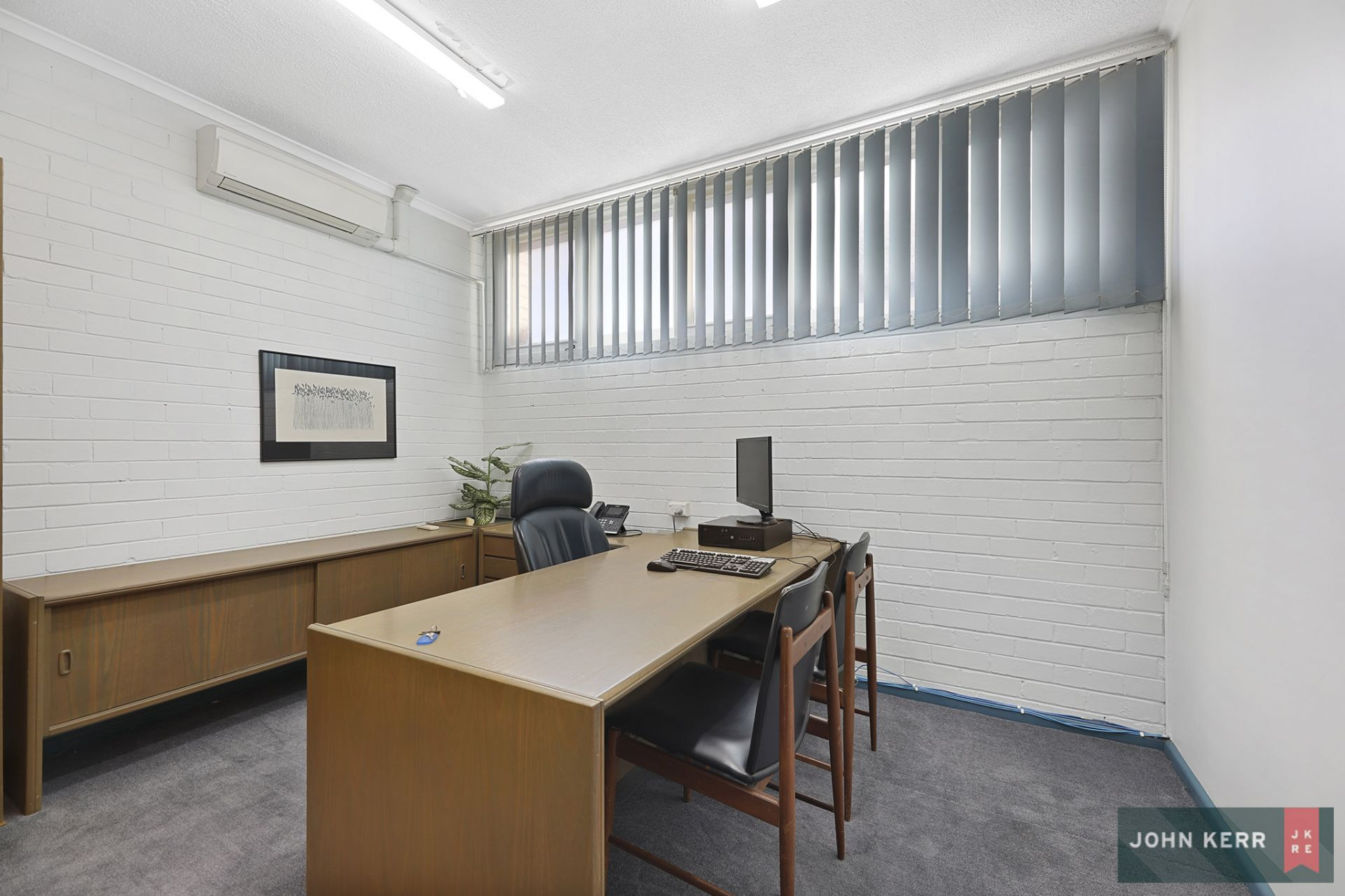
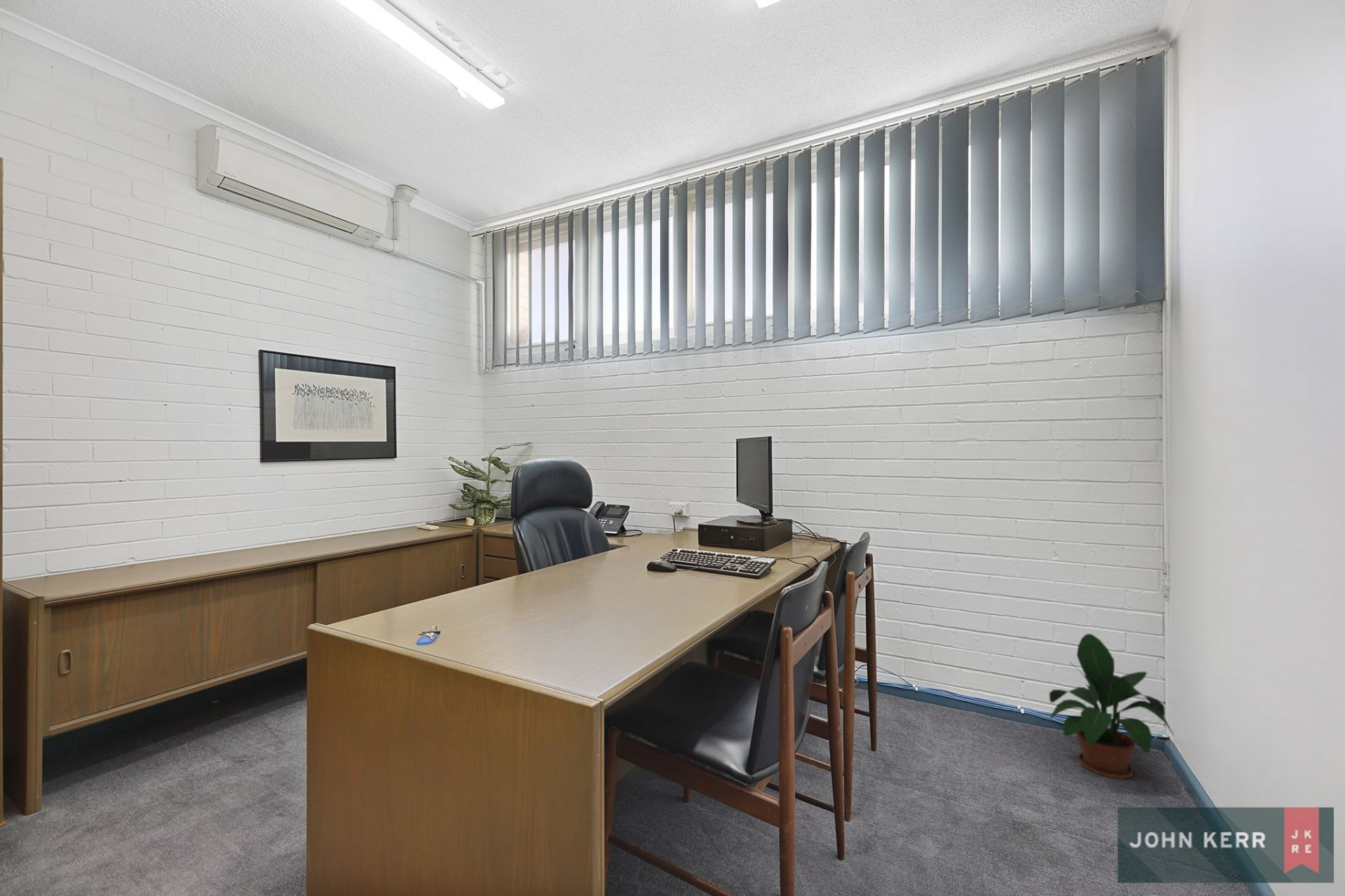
+ potted plant (1108, 705)
